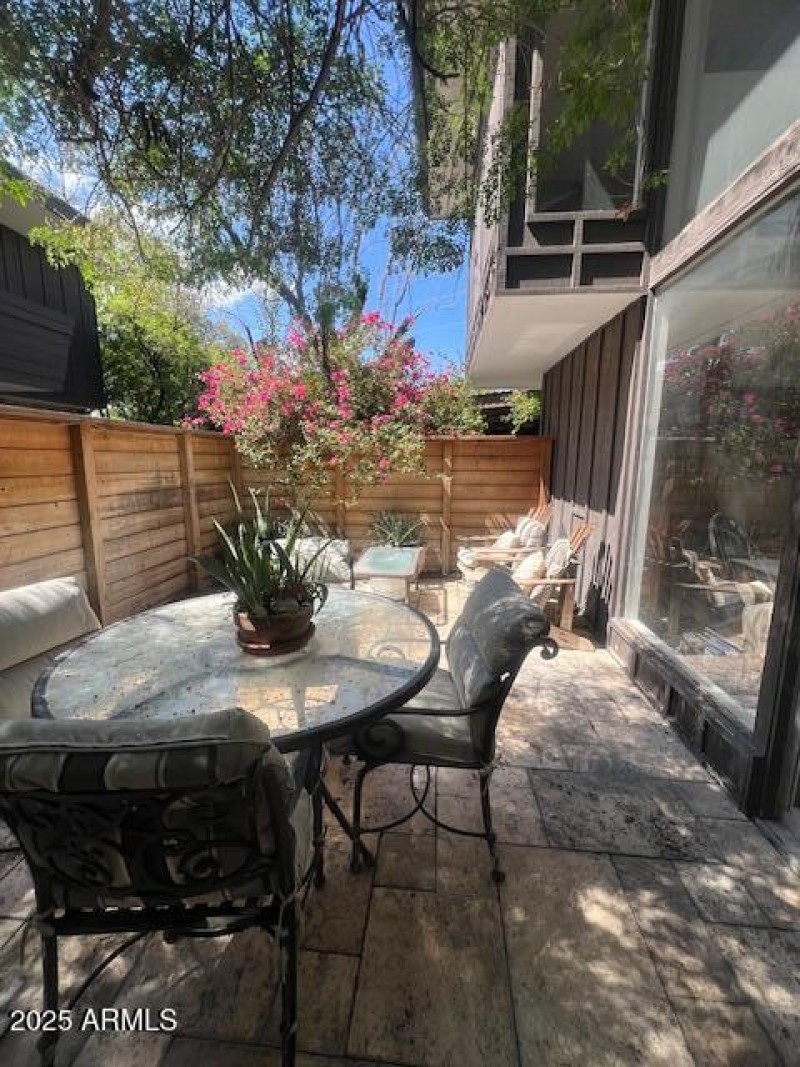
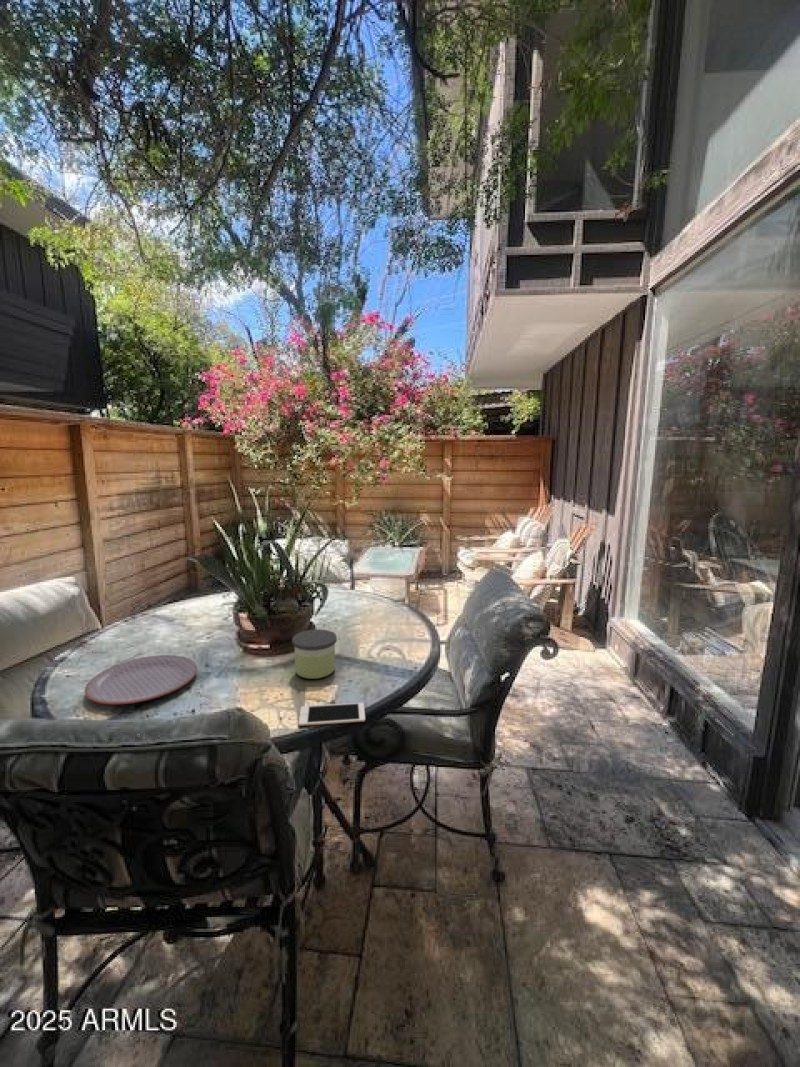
+ candle (315, 654)
+ cell phone (332, 713)
+ plate (144, 680)
